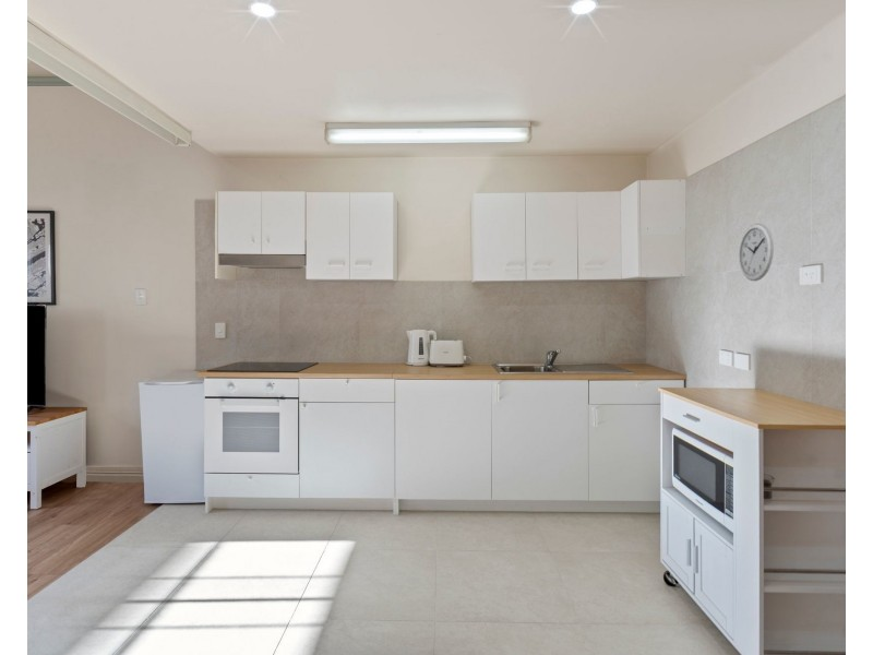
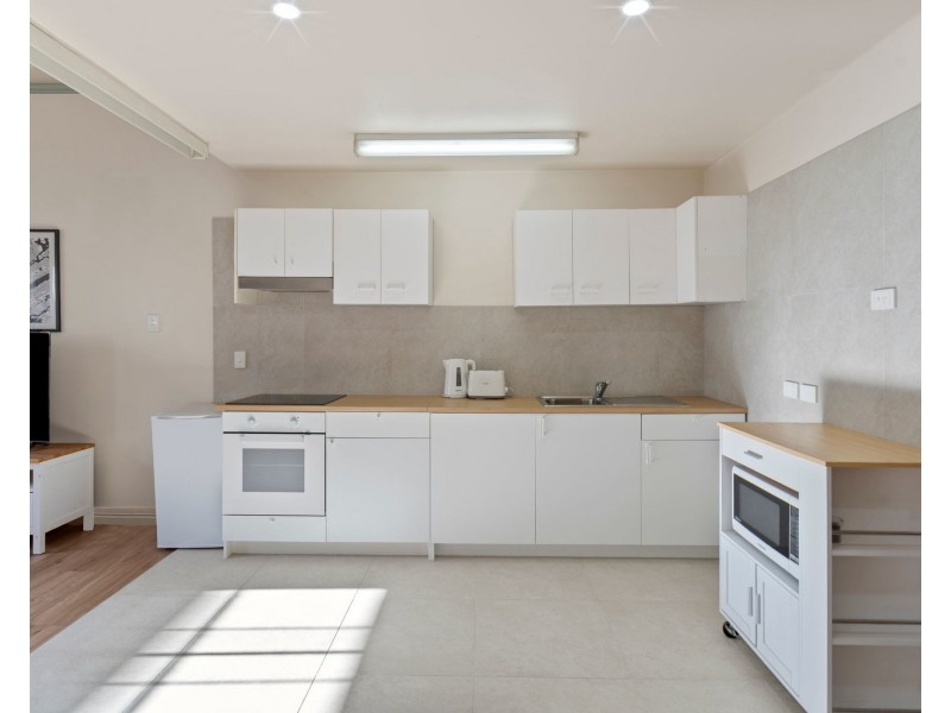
- wall clock (754, 252)
